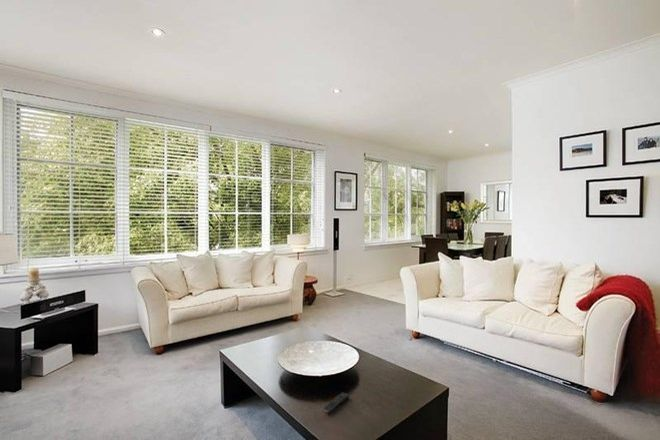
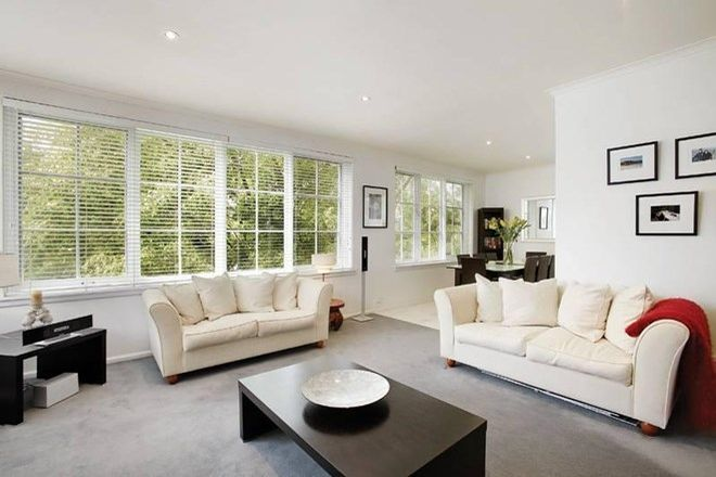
- remote control (336, 402)
